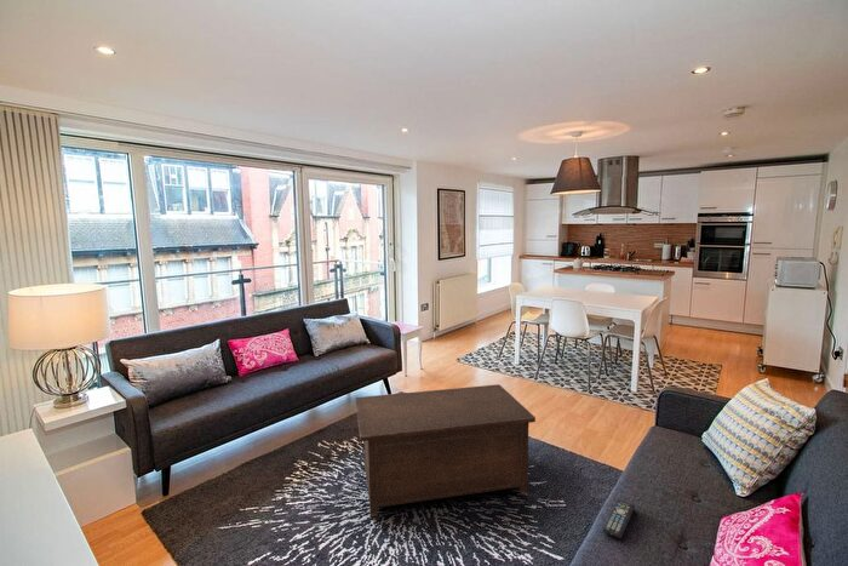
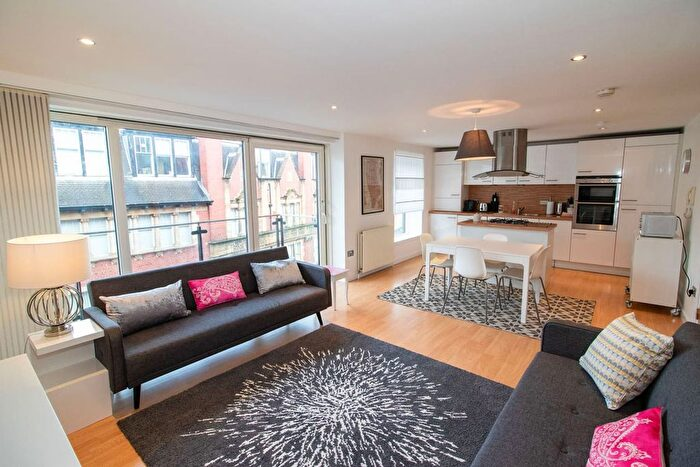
- cabinet (440, 442)
- remote control (619, 516)
